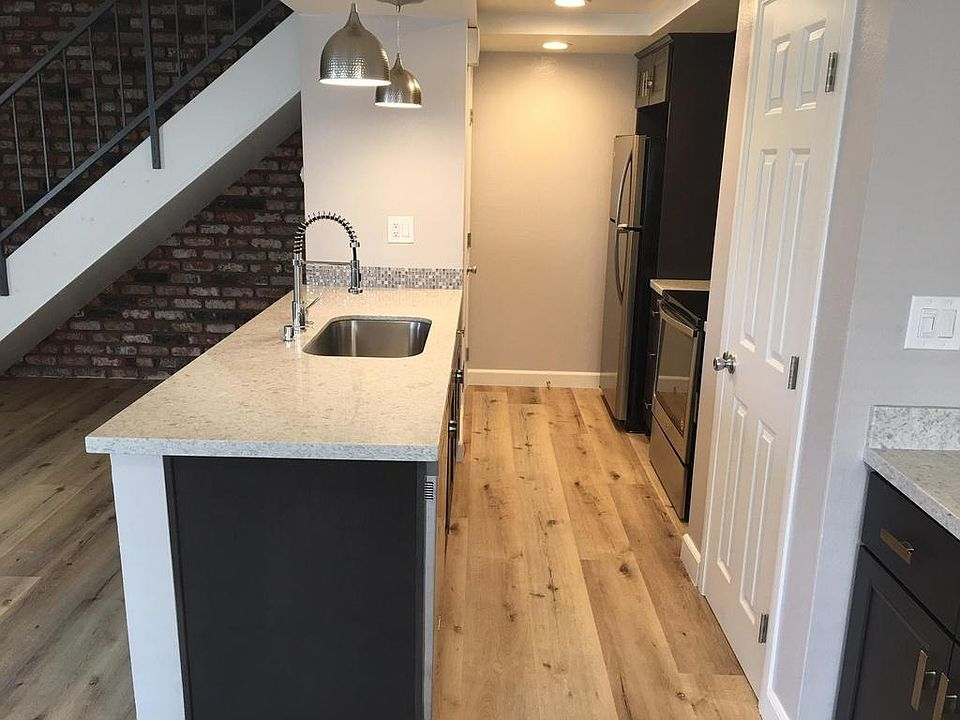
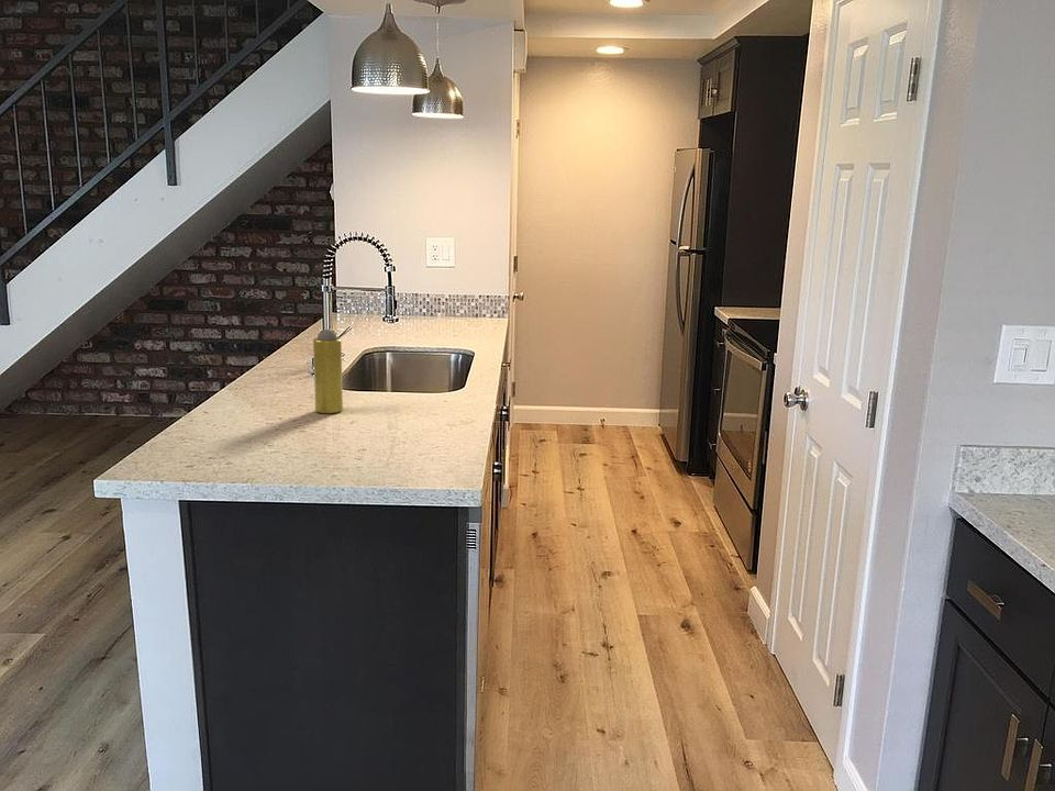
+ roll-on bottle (327, 370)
